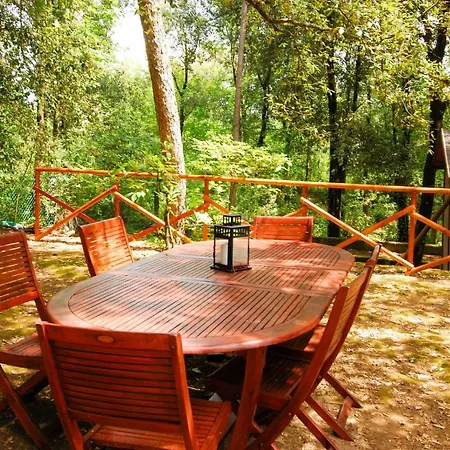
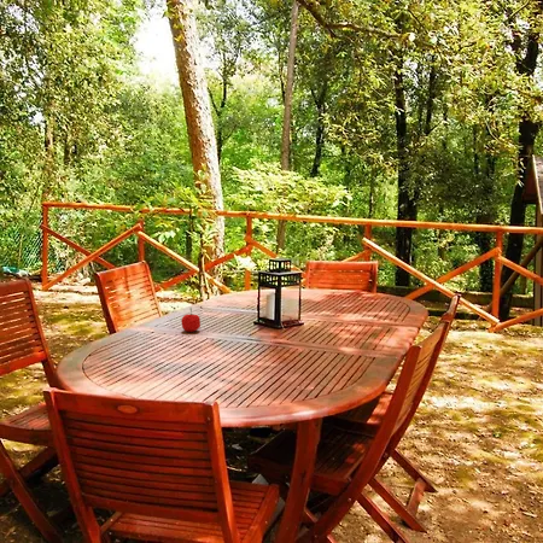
+ fruit (191, 319)
